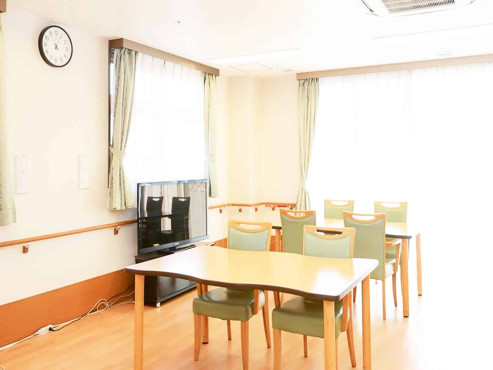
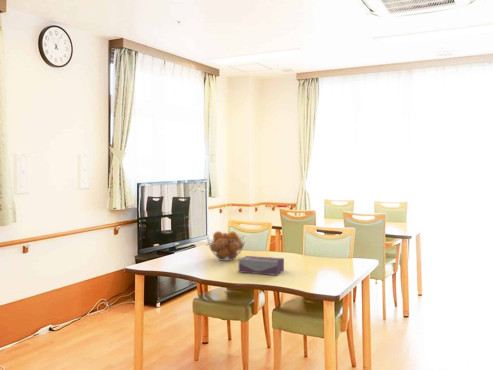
+ tissue box (261, 264)
+ fruit basket (226, 245)
